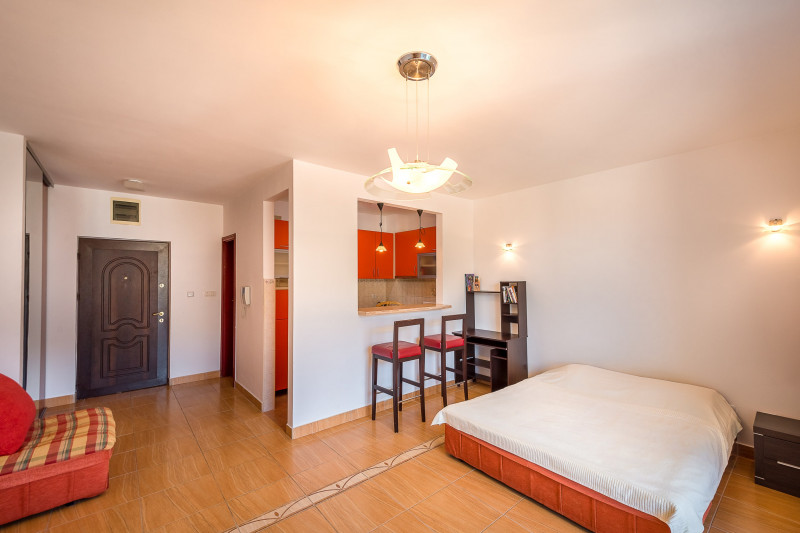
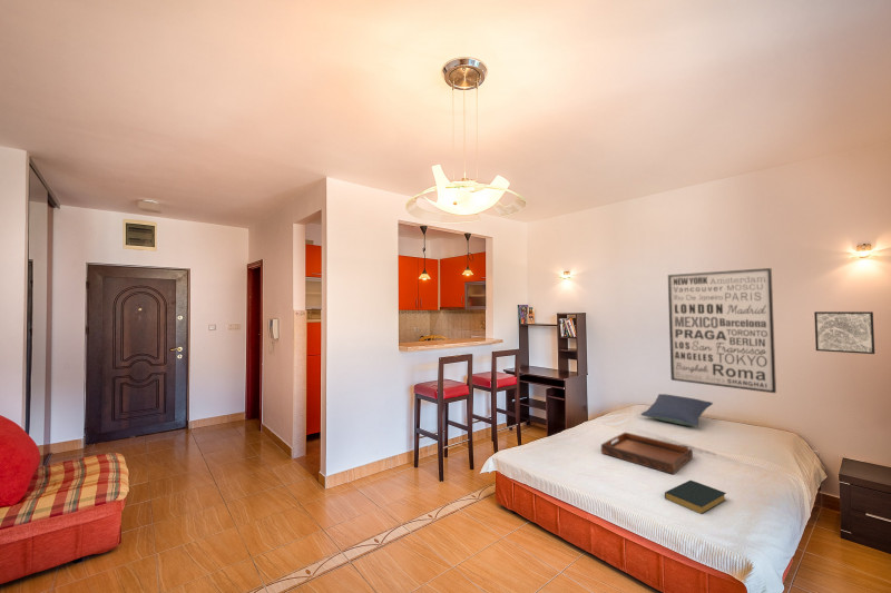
+ wall art (717, 328)
+ pillow (676, 408)
+ serving tray (646, 451)
+ wall art (843, 332)
+ hardback book (695, 495)
